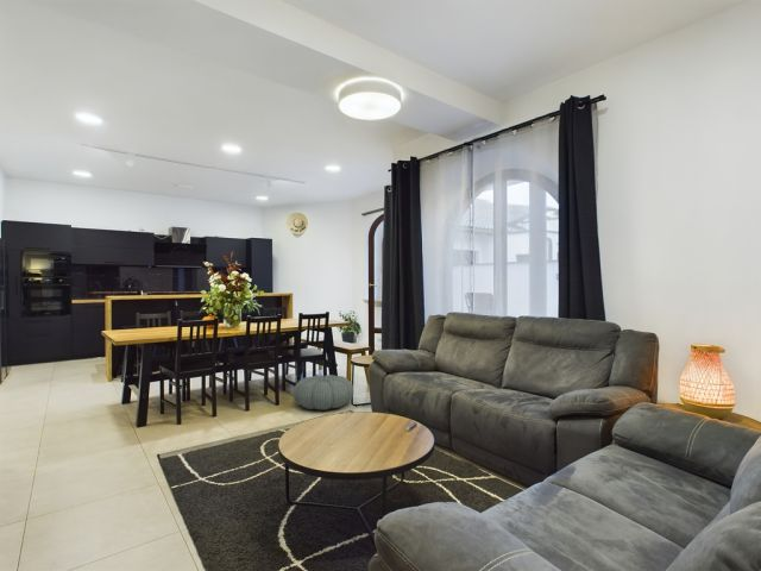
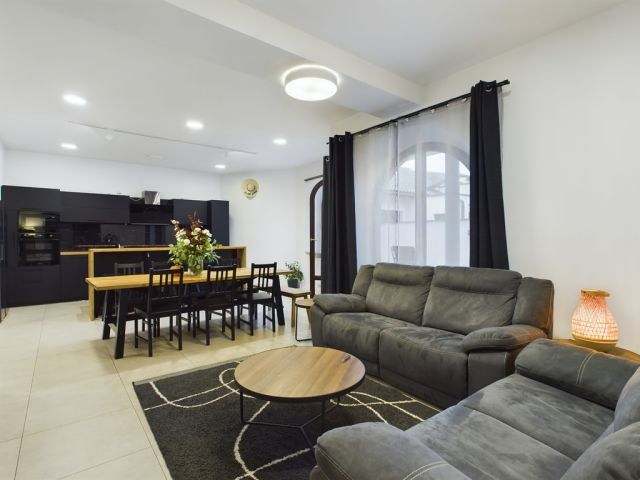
- pouf (323, 390)
